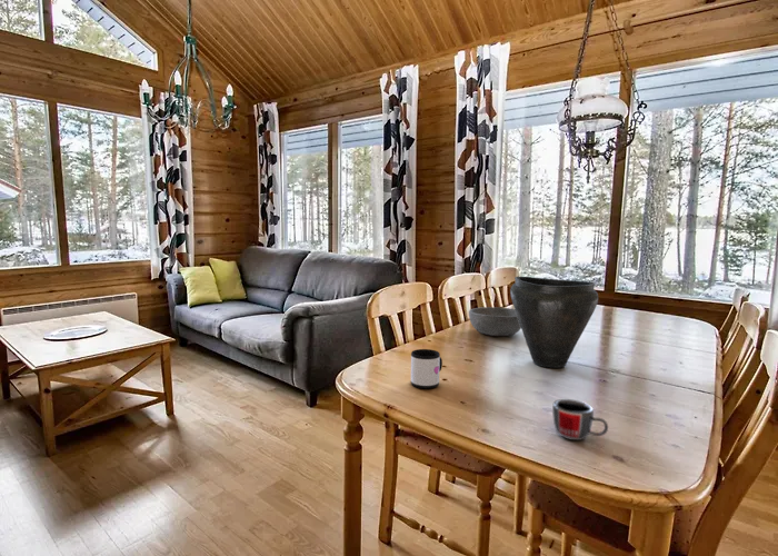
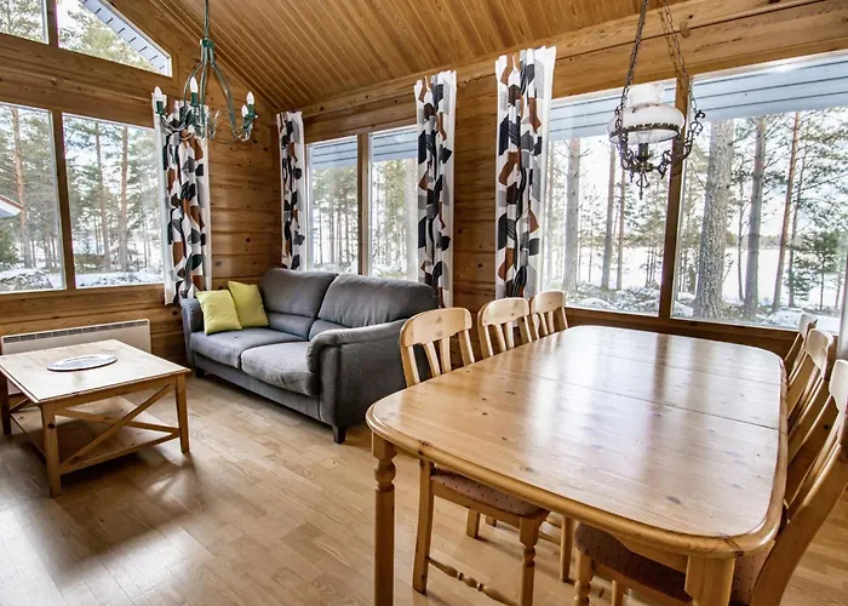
- vase (551, 320)
- bowl (496, 321)
- mug (428, 367)
- mug (579, 421)
